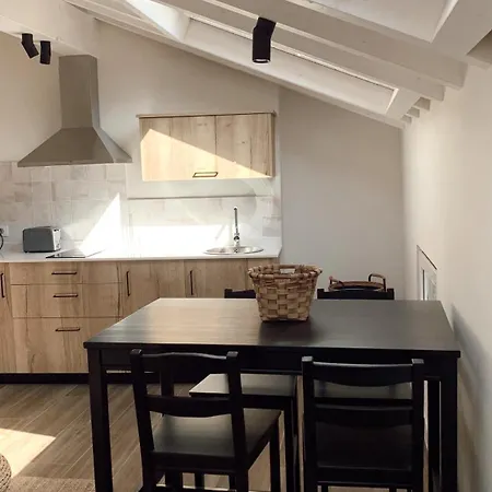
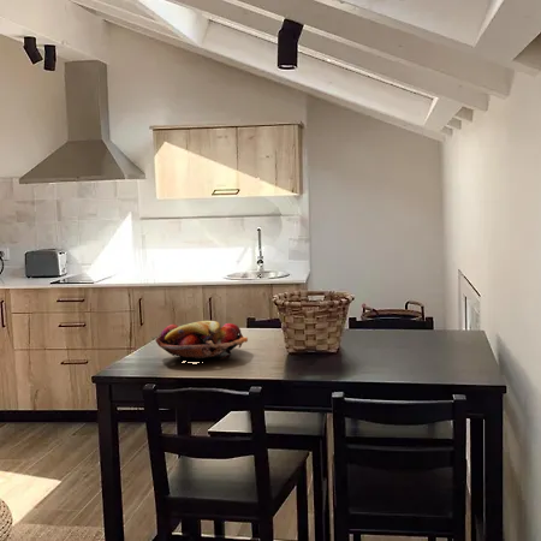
+ fruit basket (202, 338)
